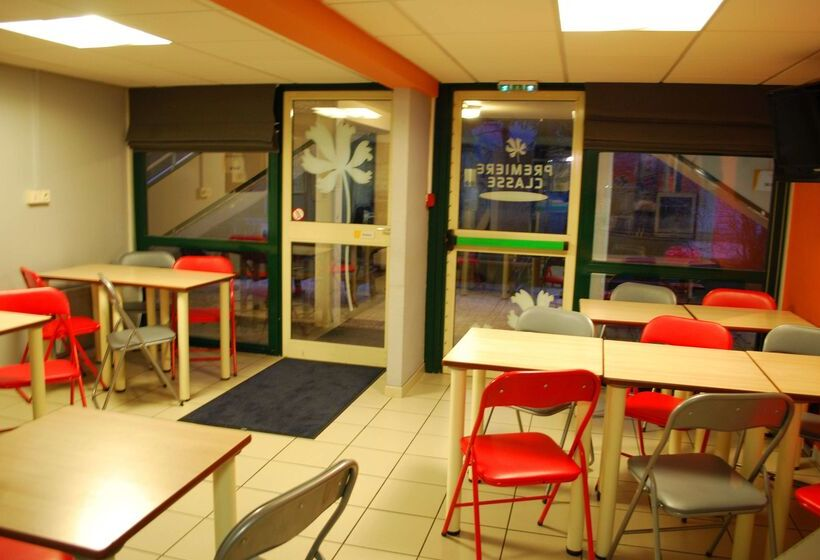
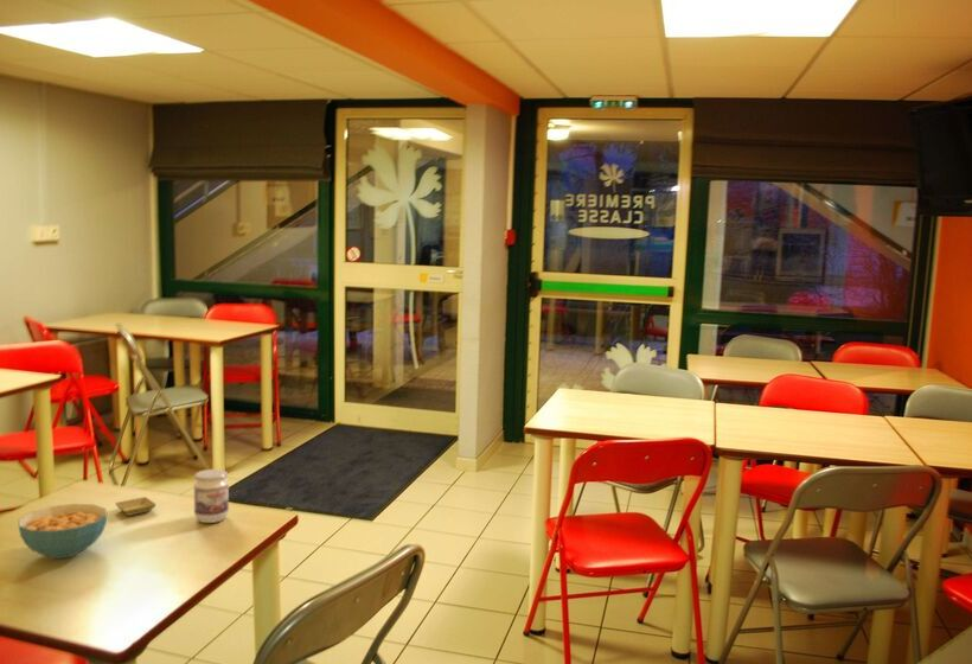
+ jam (211, 496)
+ cereal bowl (64, 535)
+ saucer (135, 506)
